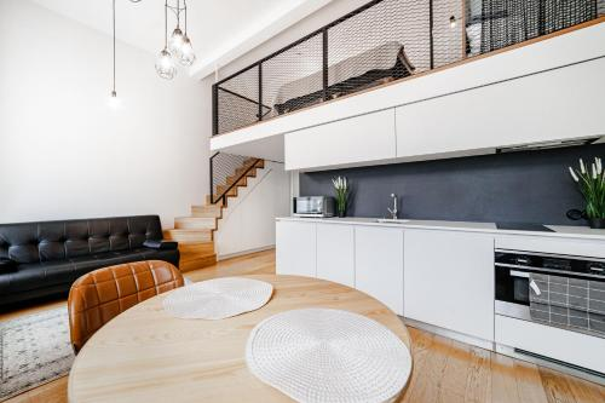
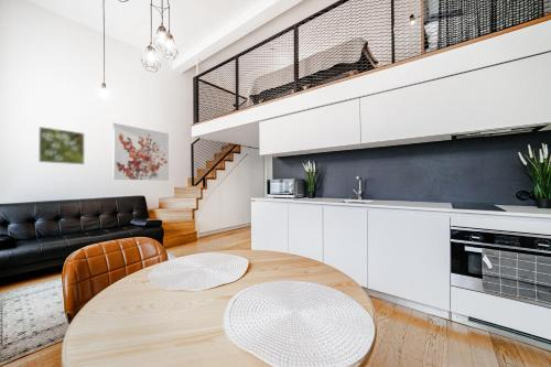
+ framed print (63, 147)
+ wall art (143, 154)
